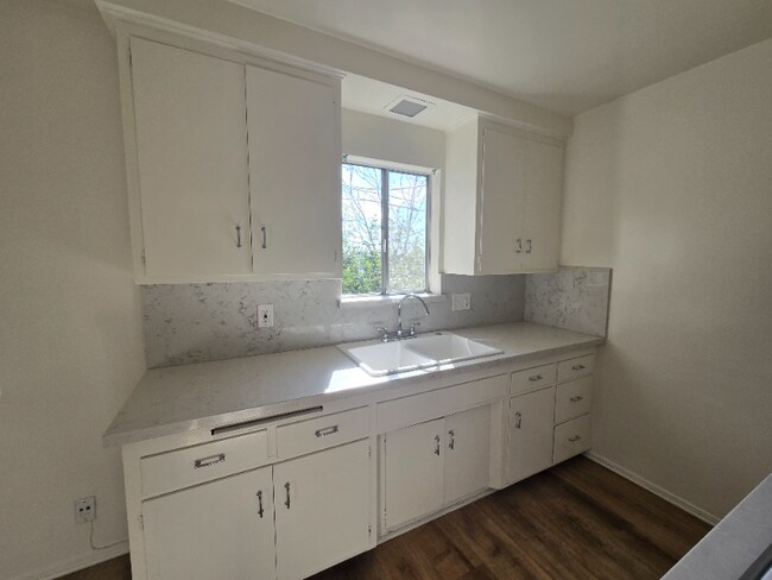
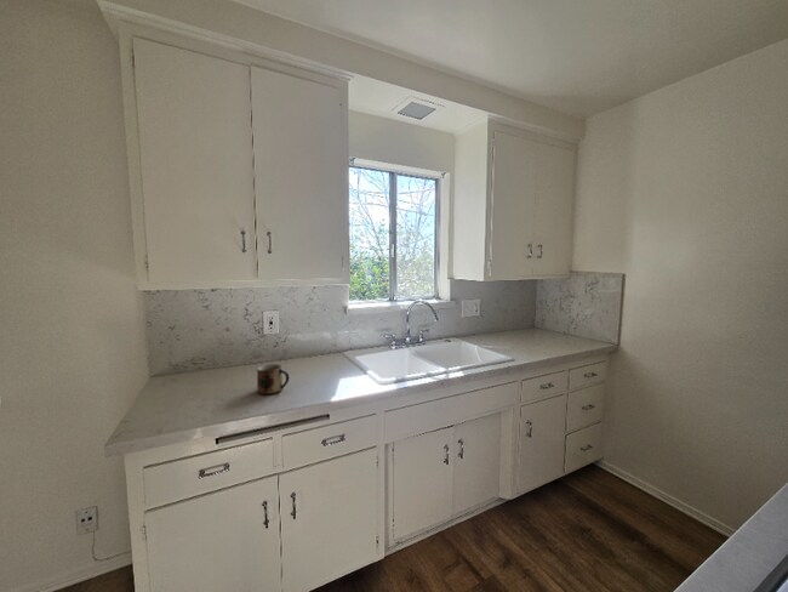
+ mug (272, 378)
